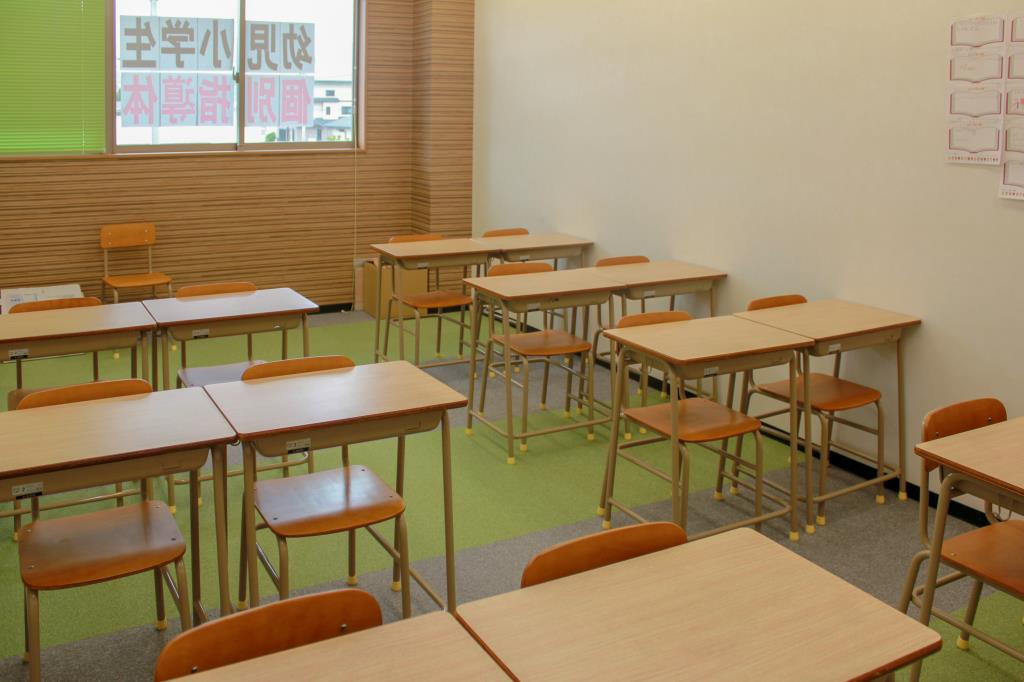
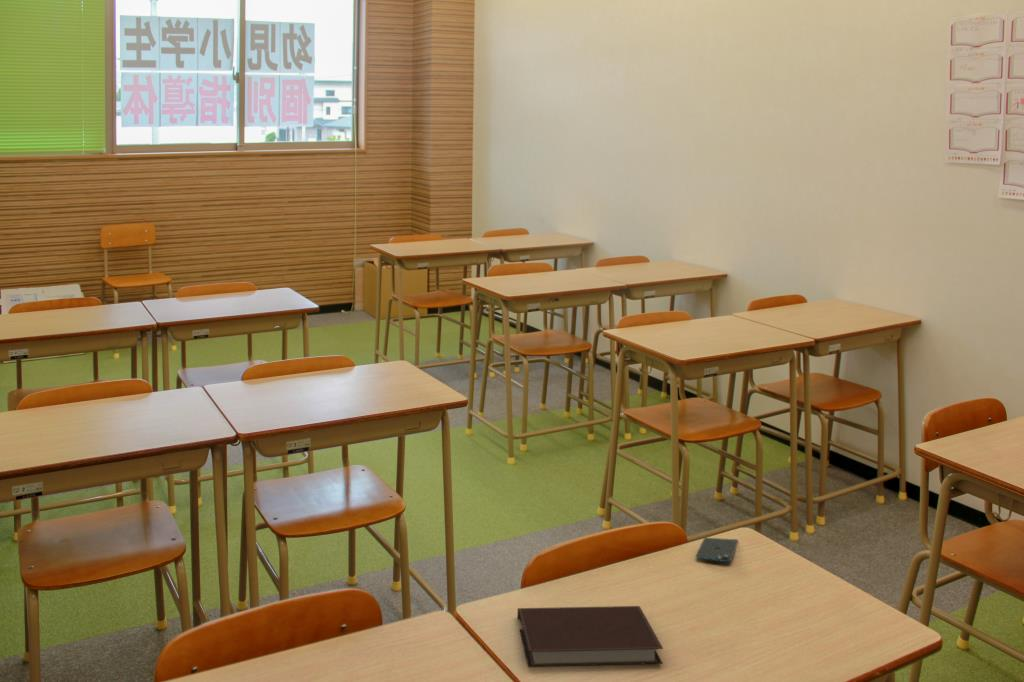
+ notebook (586, 634)
+ smartphone (717, 548)
